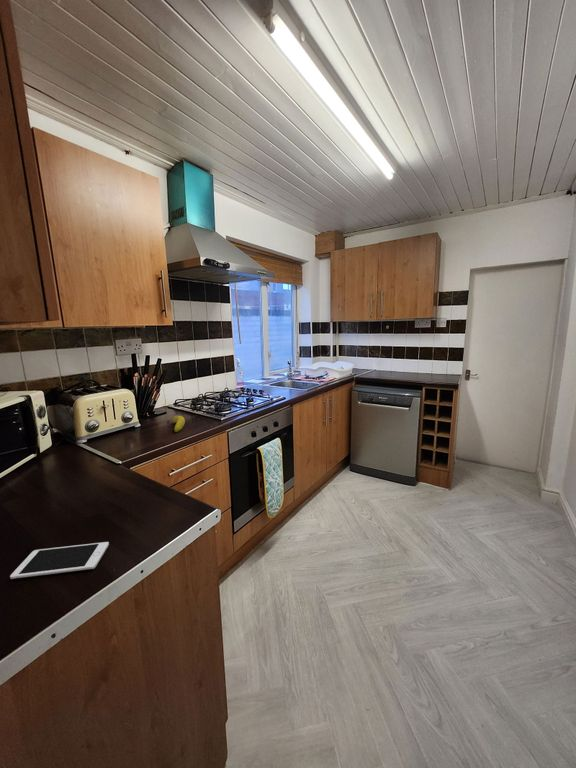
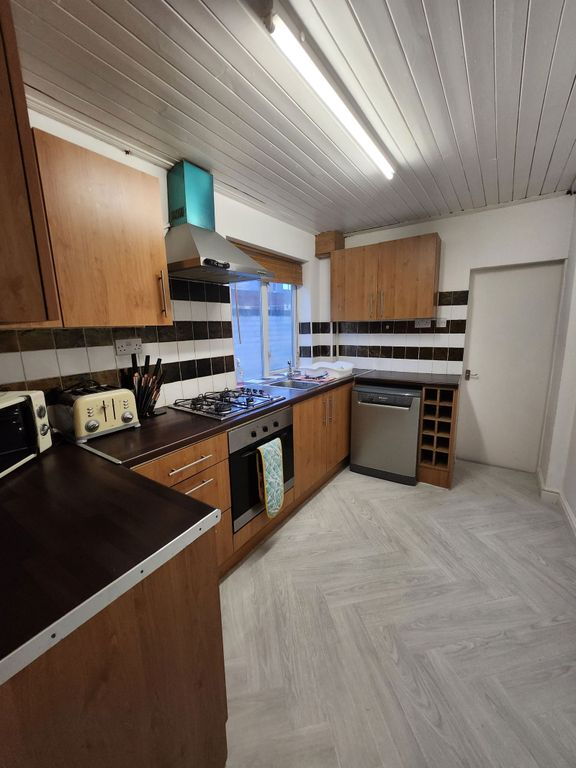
- fruit (177, 422)
- cell phone (62, 559)
